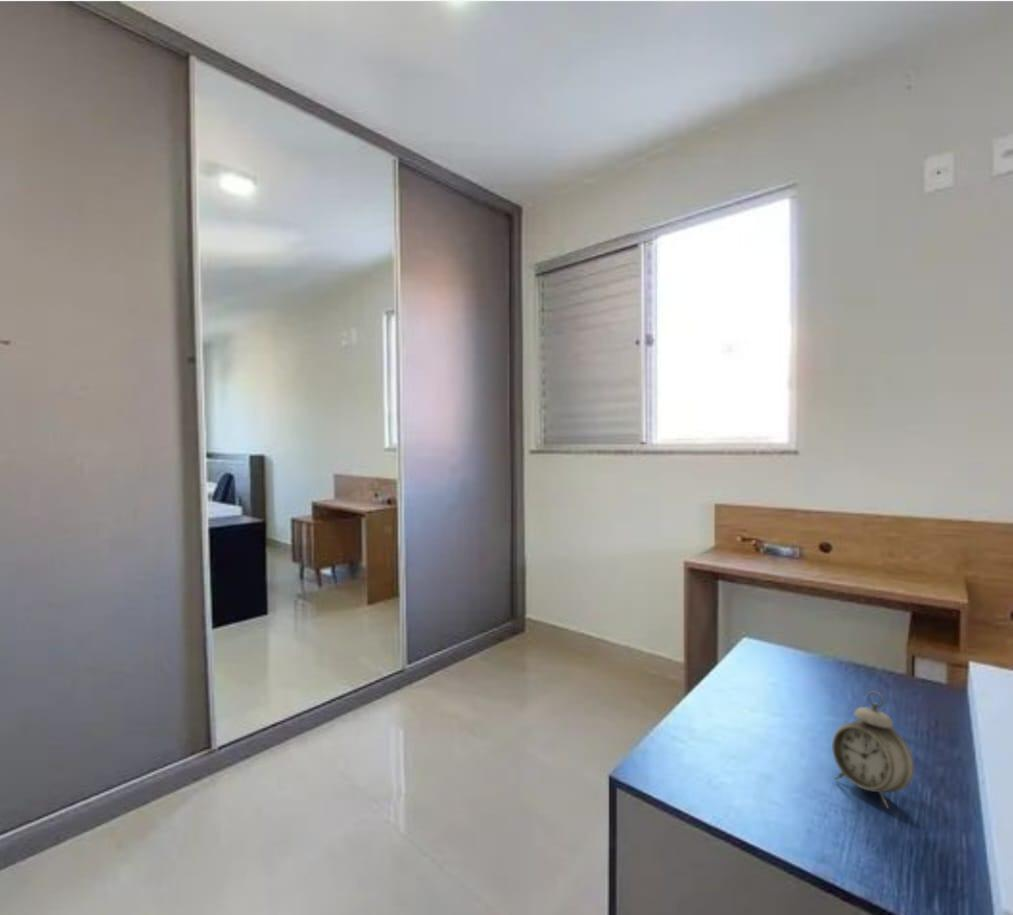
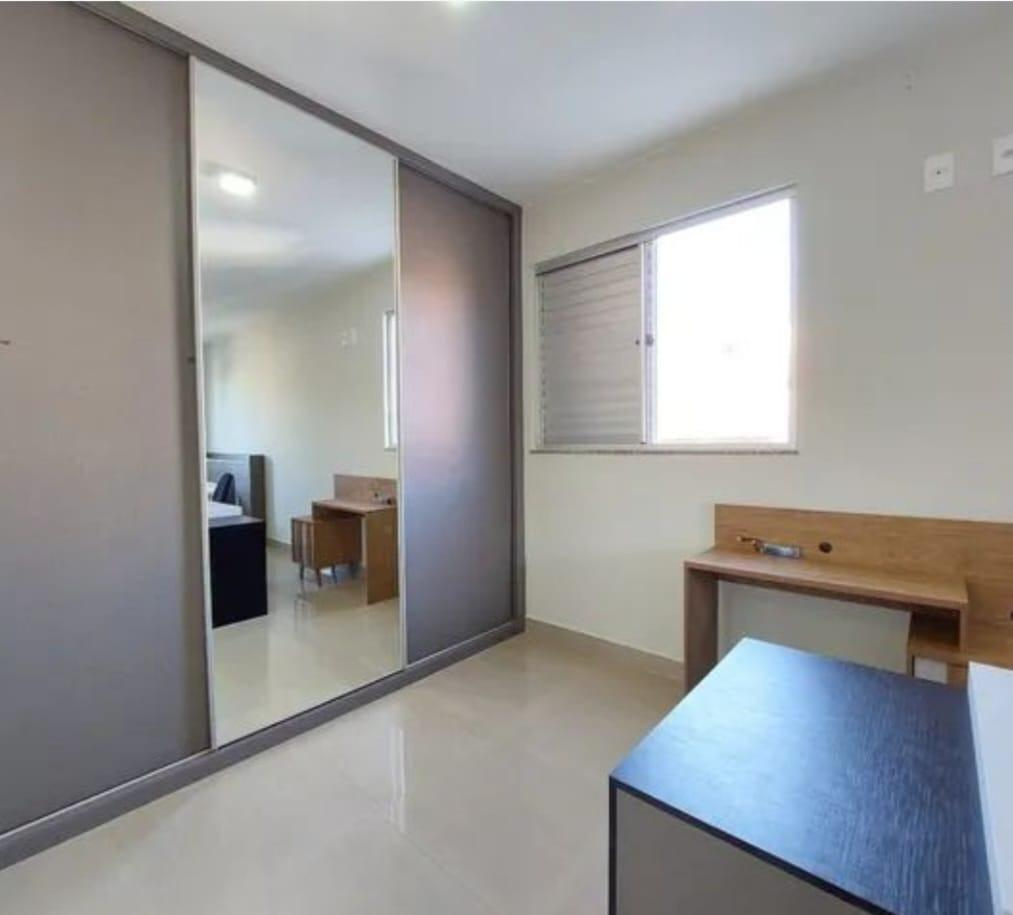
- alarm clock (869, 741)
